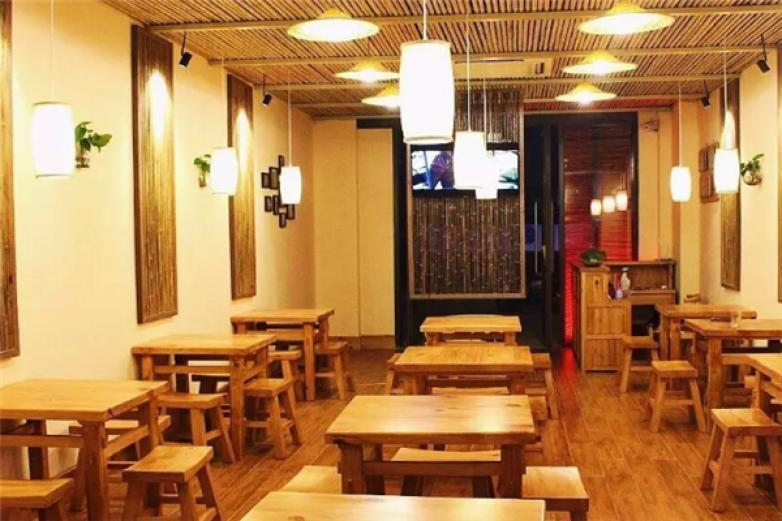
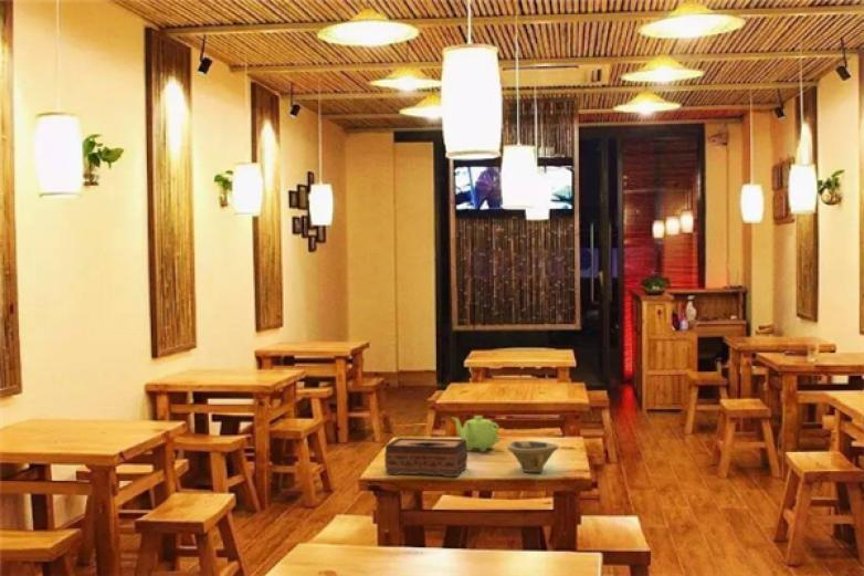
+ bowl (533, 457)
+ teapot (473, 433)
+ tissue box (426, 457)
